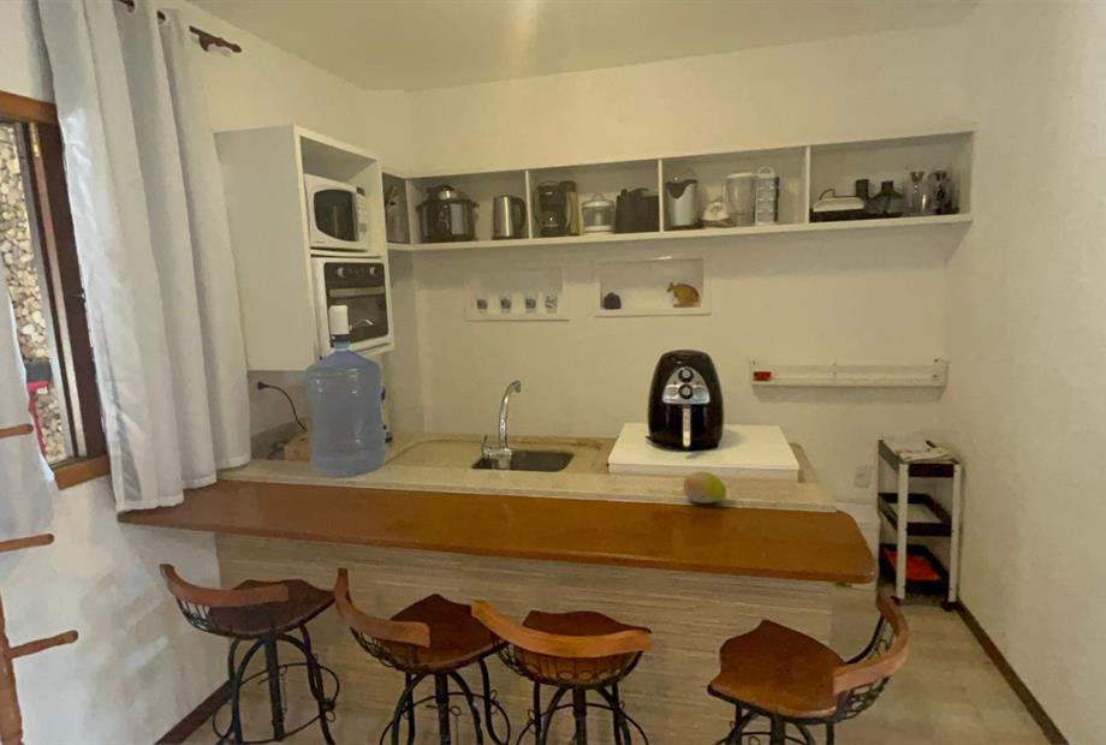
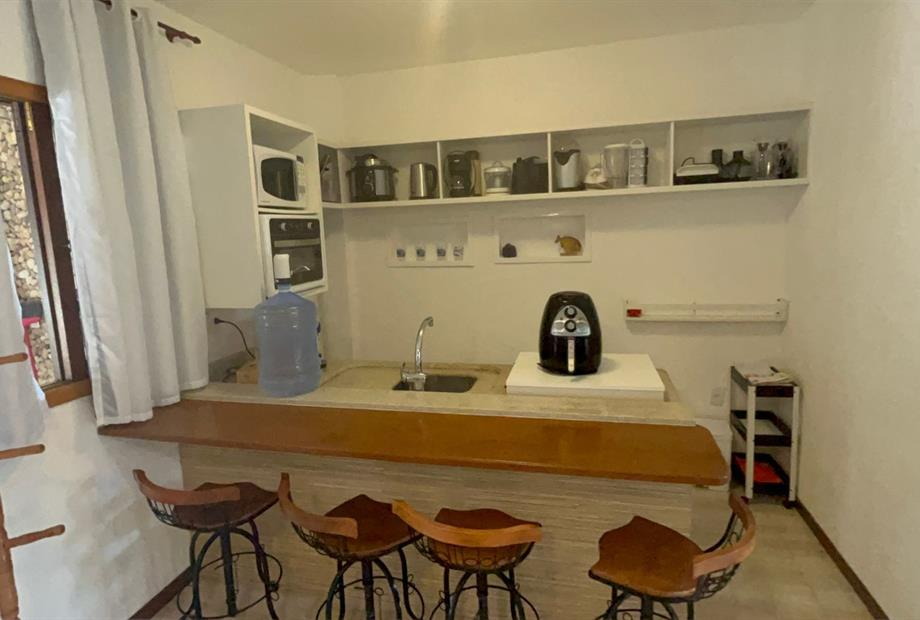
- fruit (704, 487)
